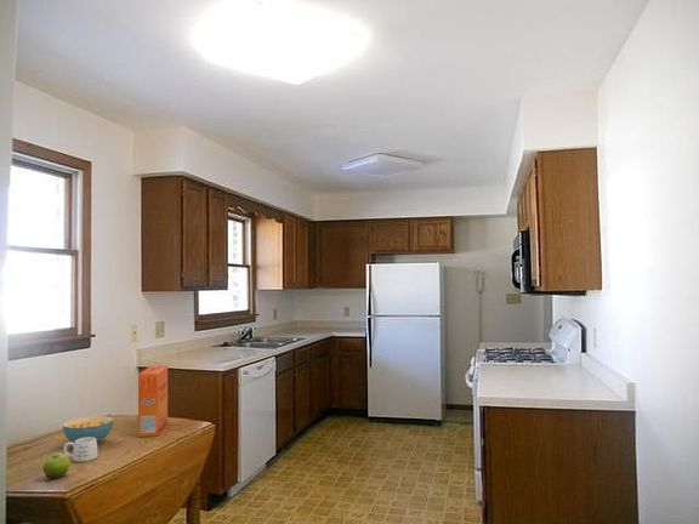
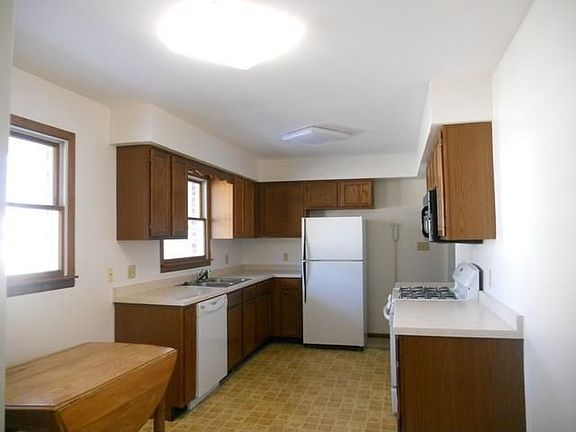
- mug (80, 449)
- fruit (56, 465)
- cereal bowl (87, 433)
- cereal box (153, 399)
